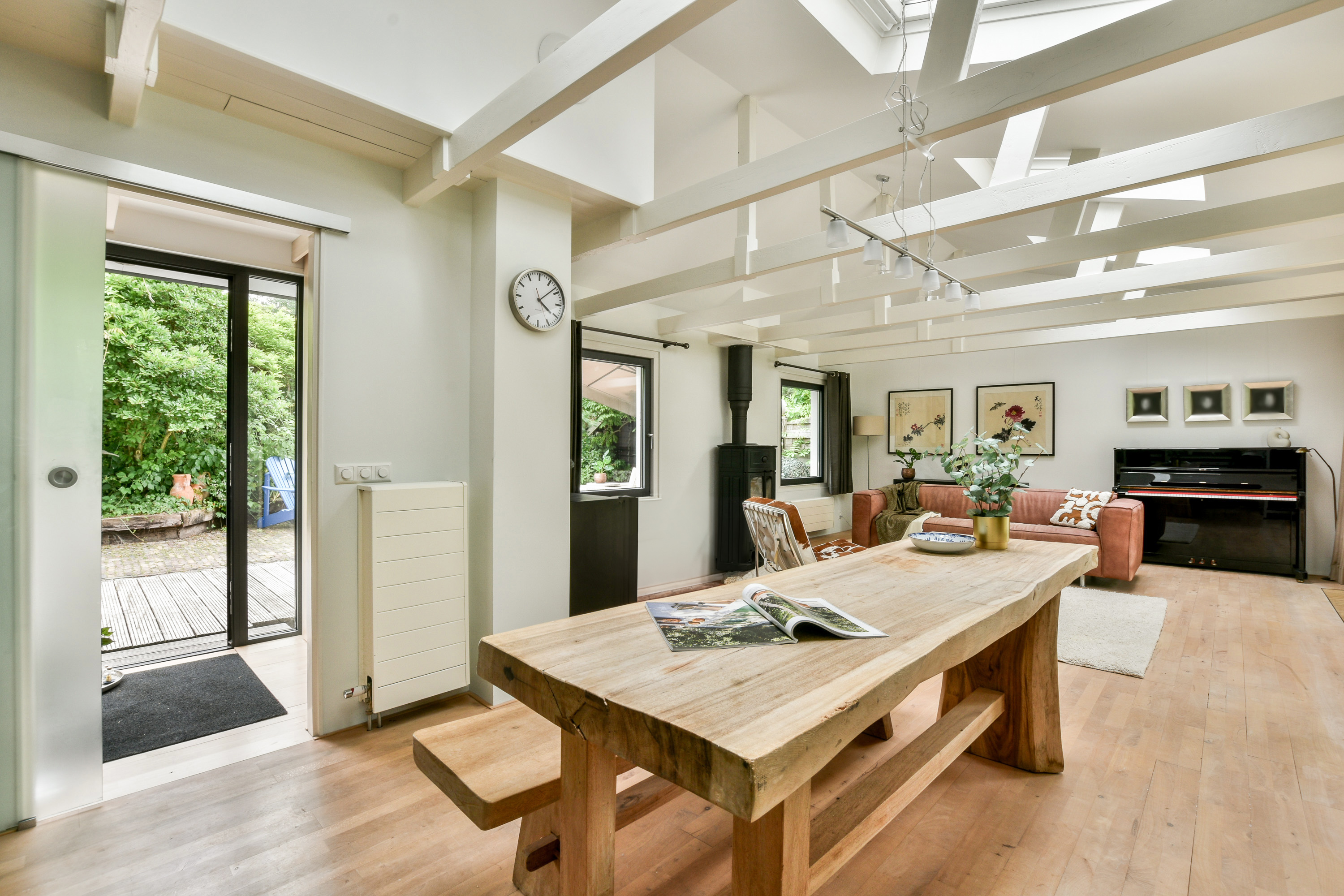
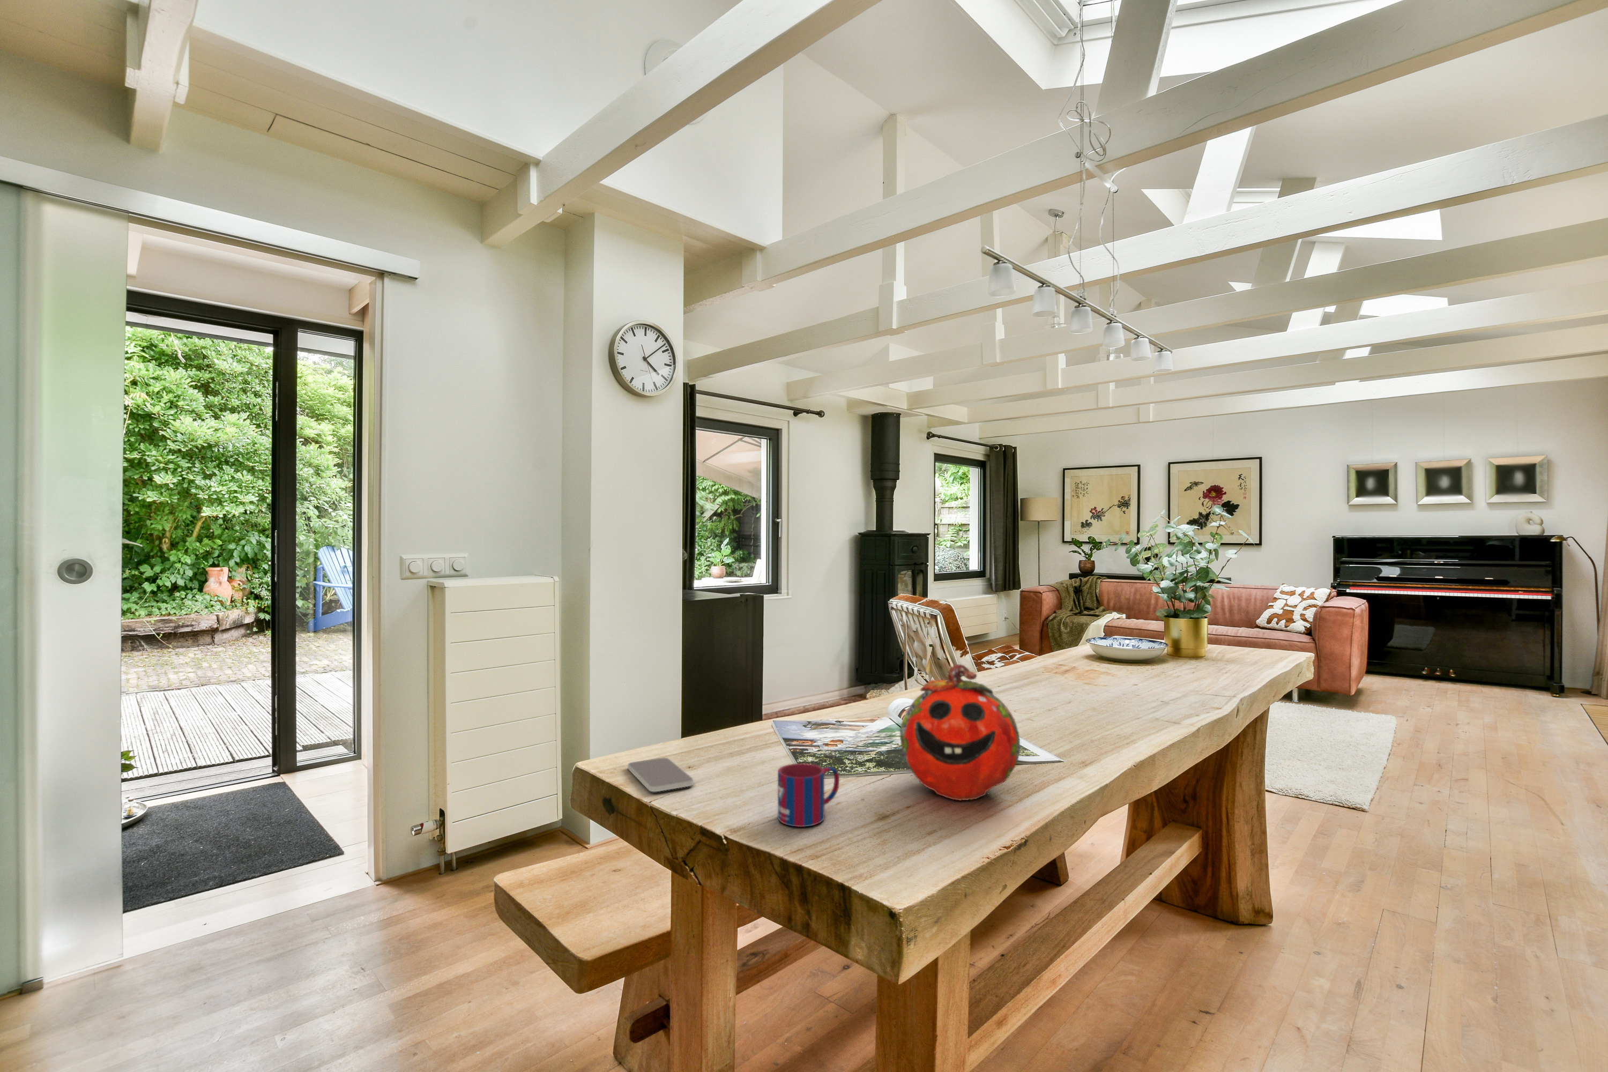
+ mug (811, 792)
+ decorative ball (958, 727)
+ smartphone (659, 773)
